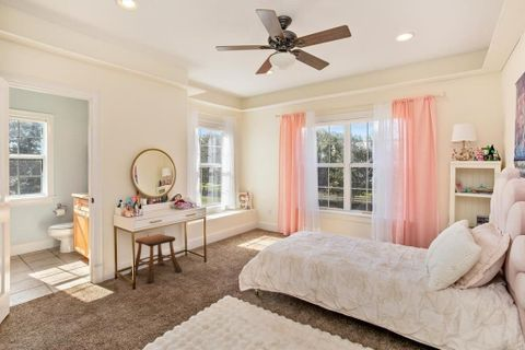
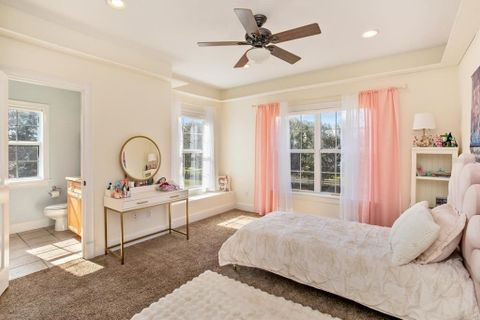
- stool (155, 255)
